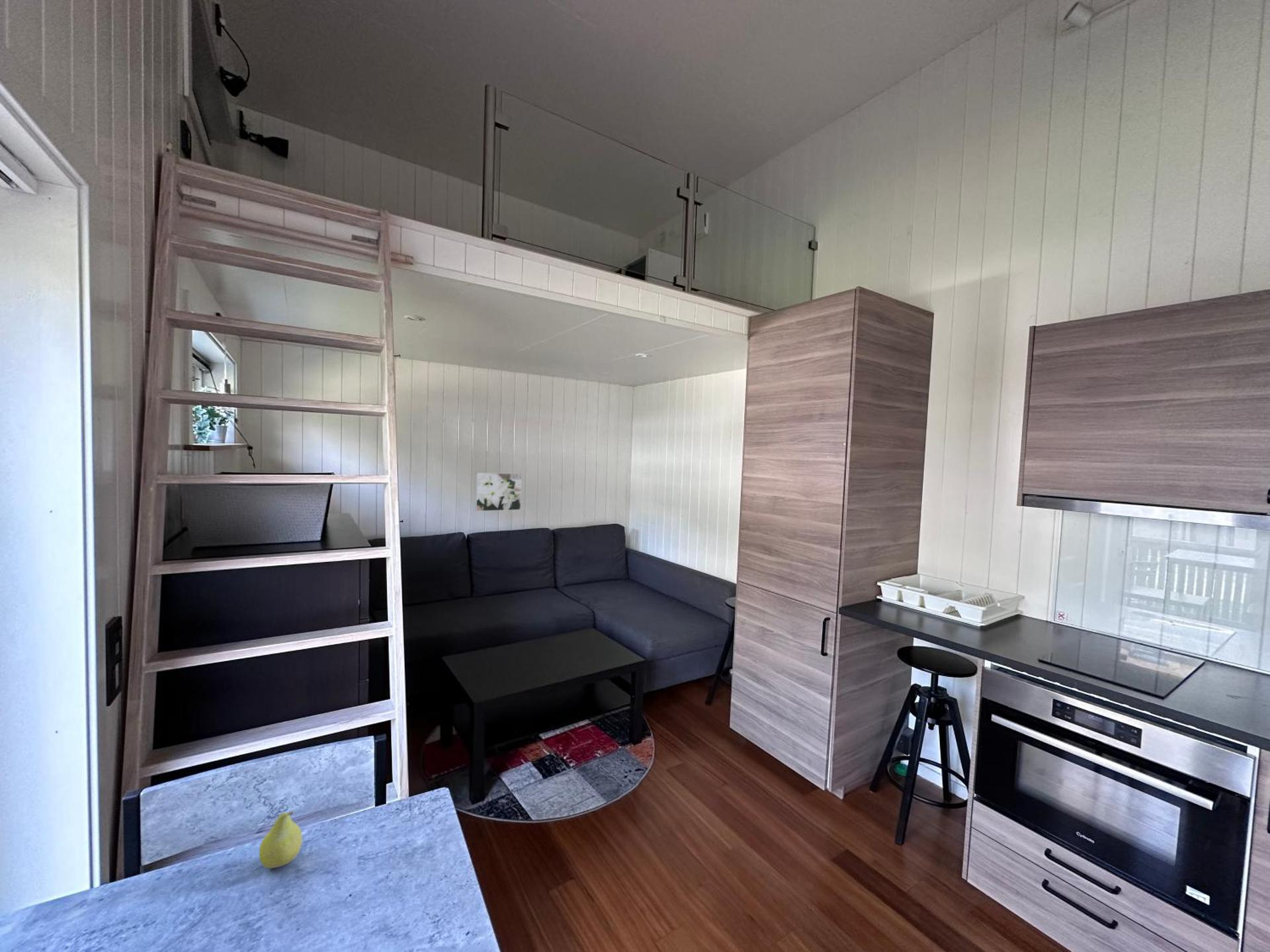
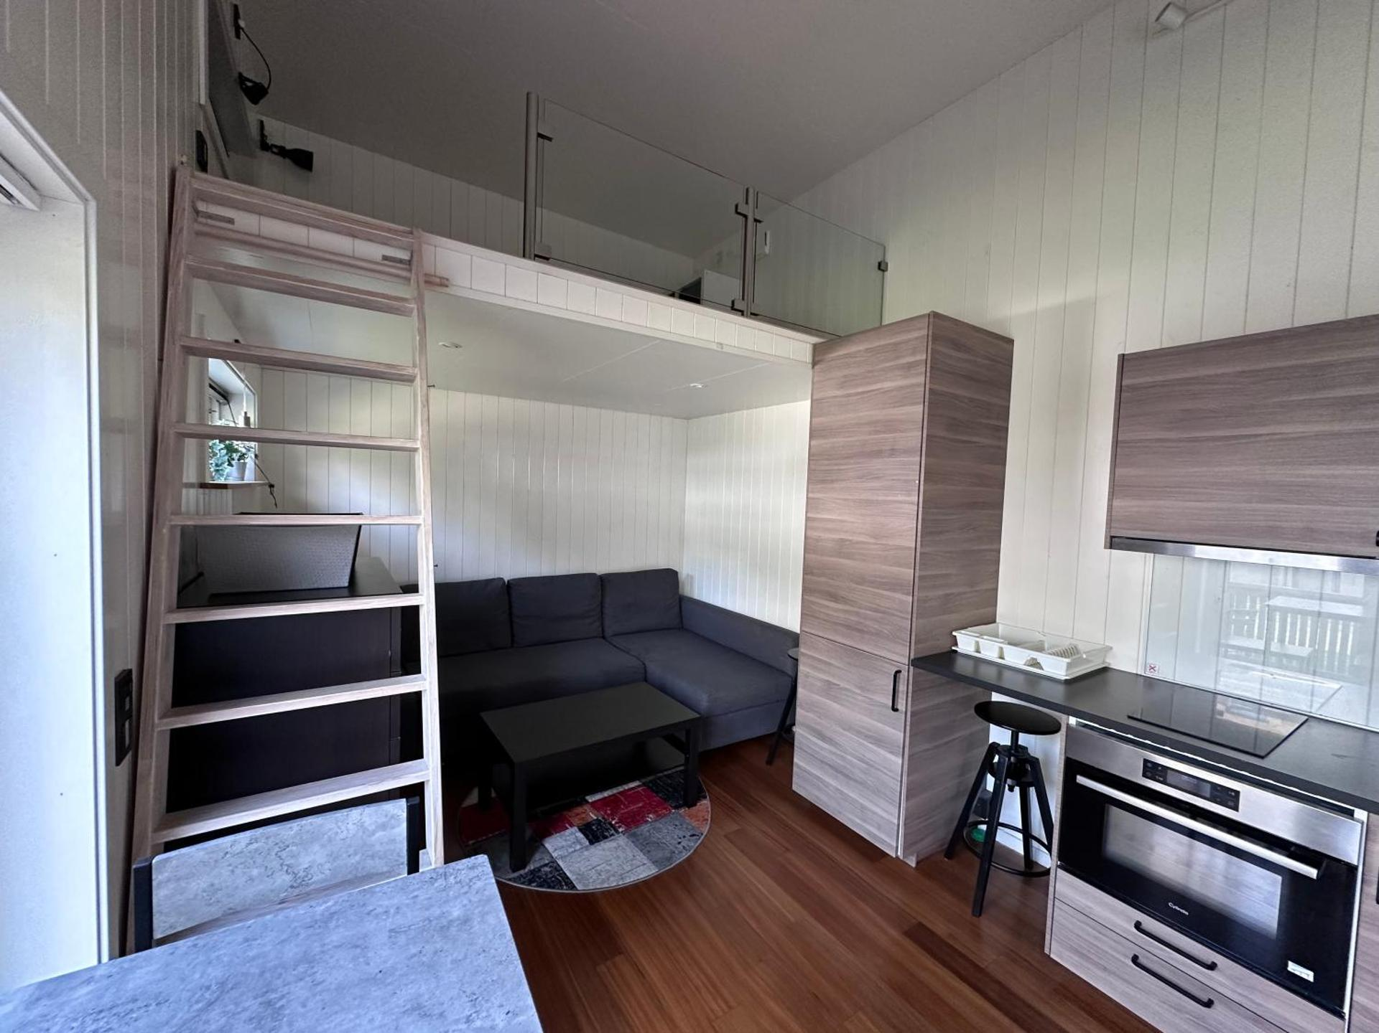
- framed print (499, 491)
- fruit (282, 833)
